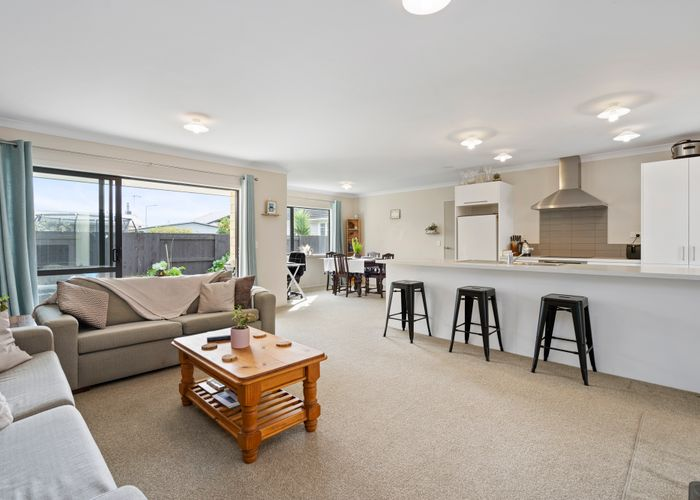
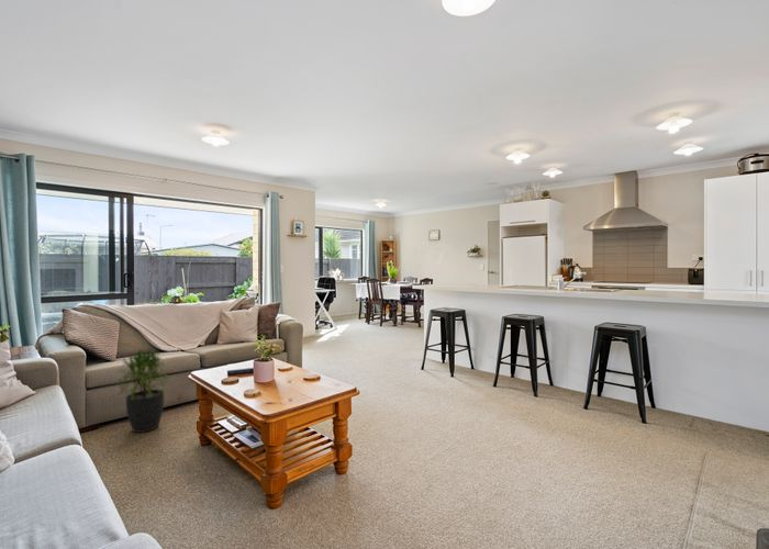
+ potted plant (141, 388)
